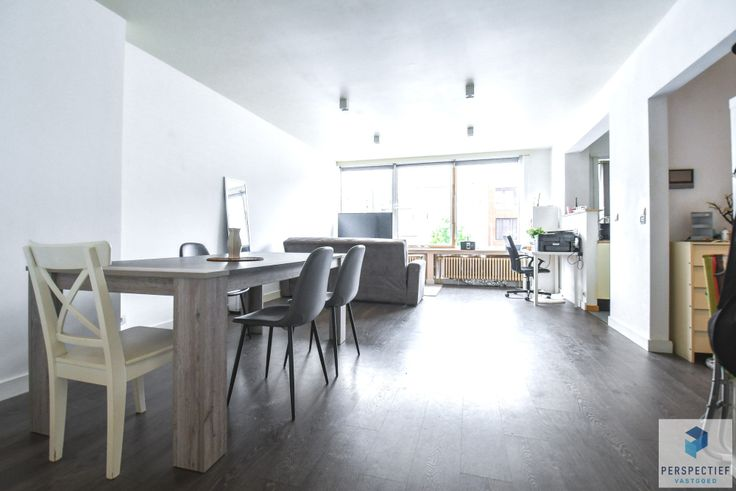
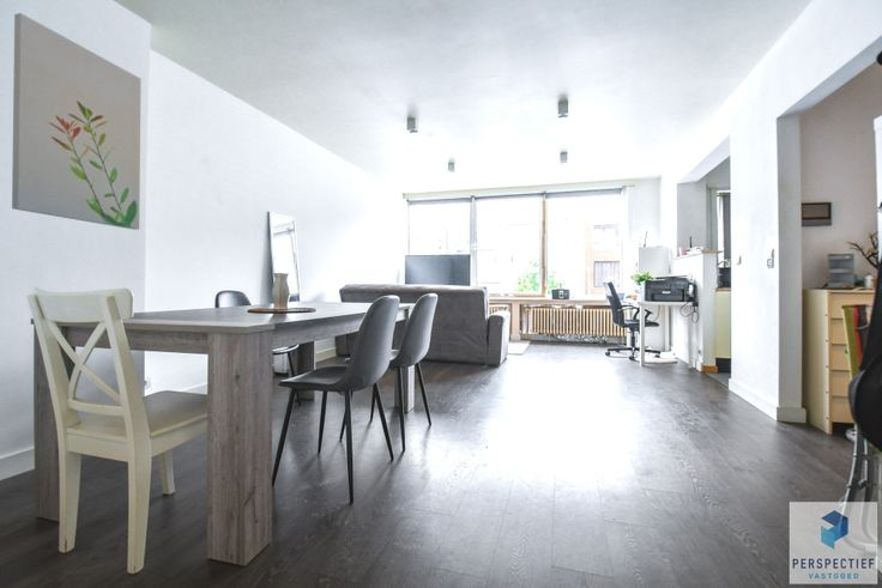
+ wall art (84, 134)
